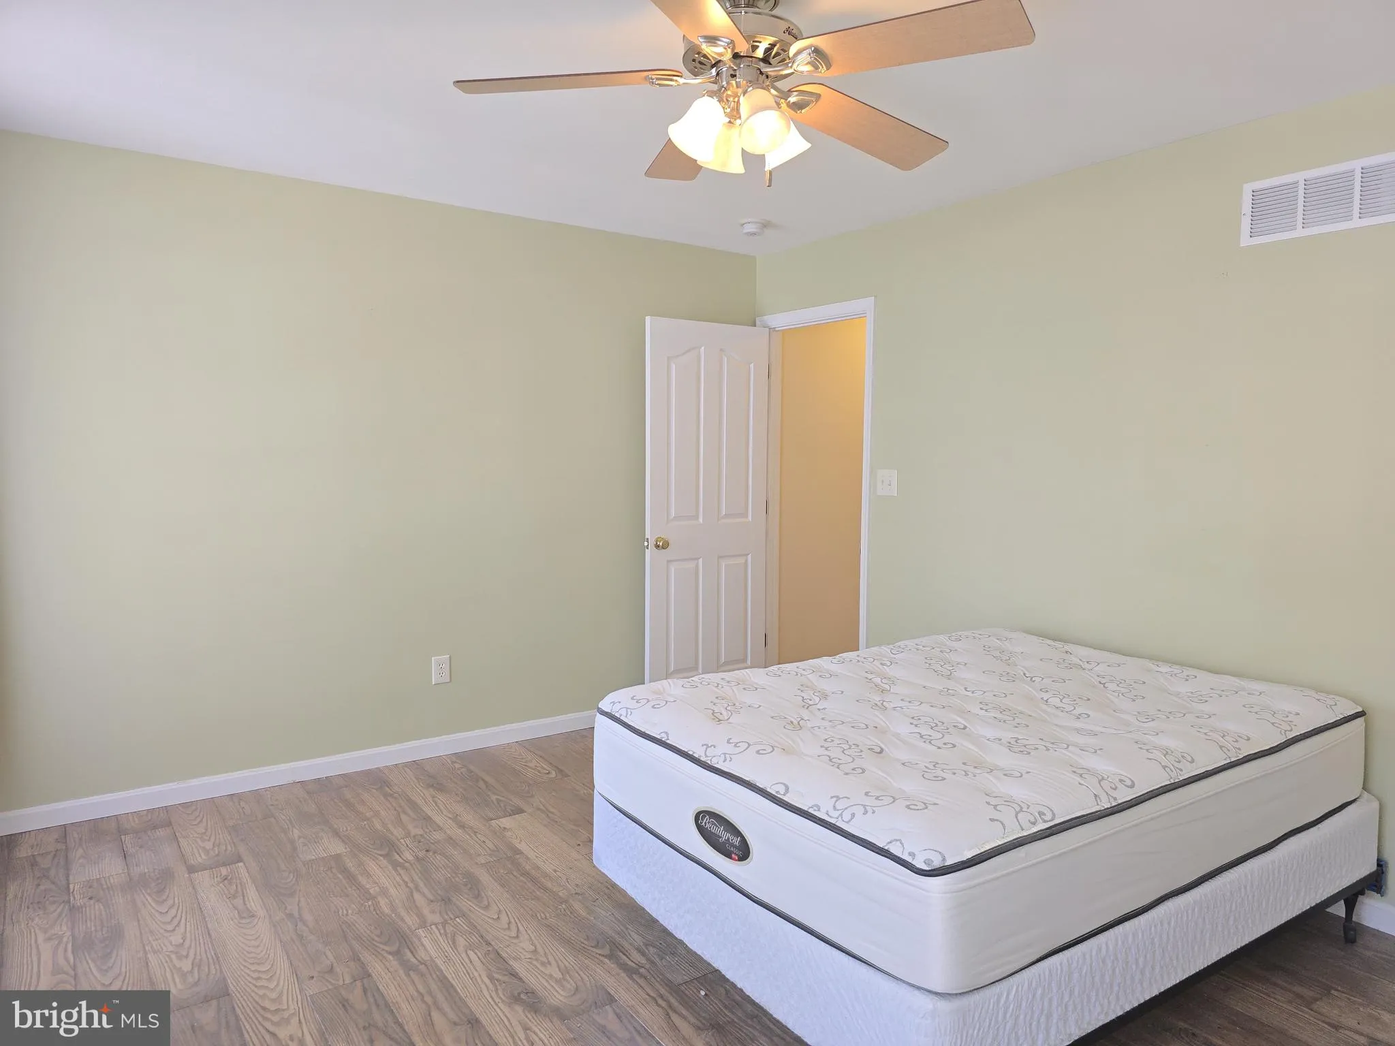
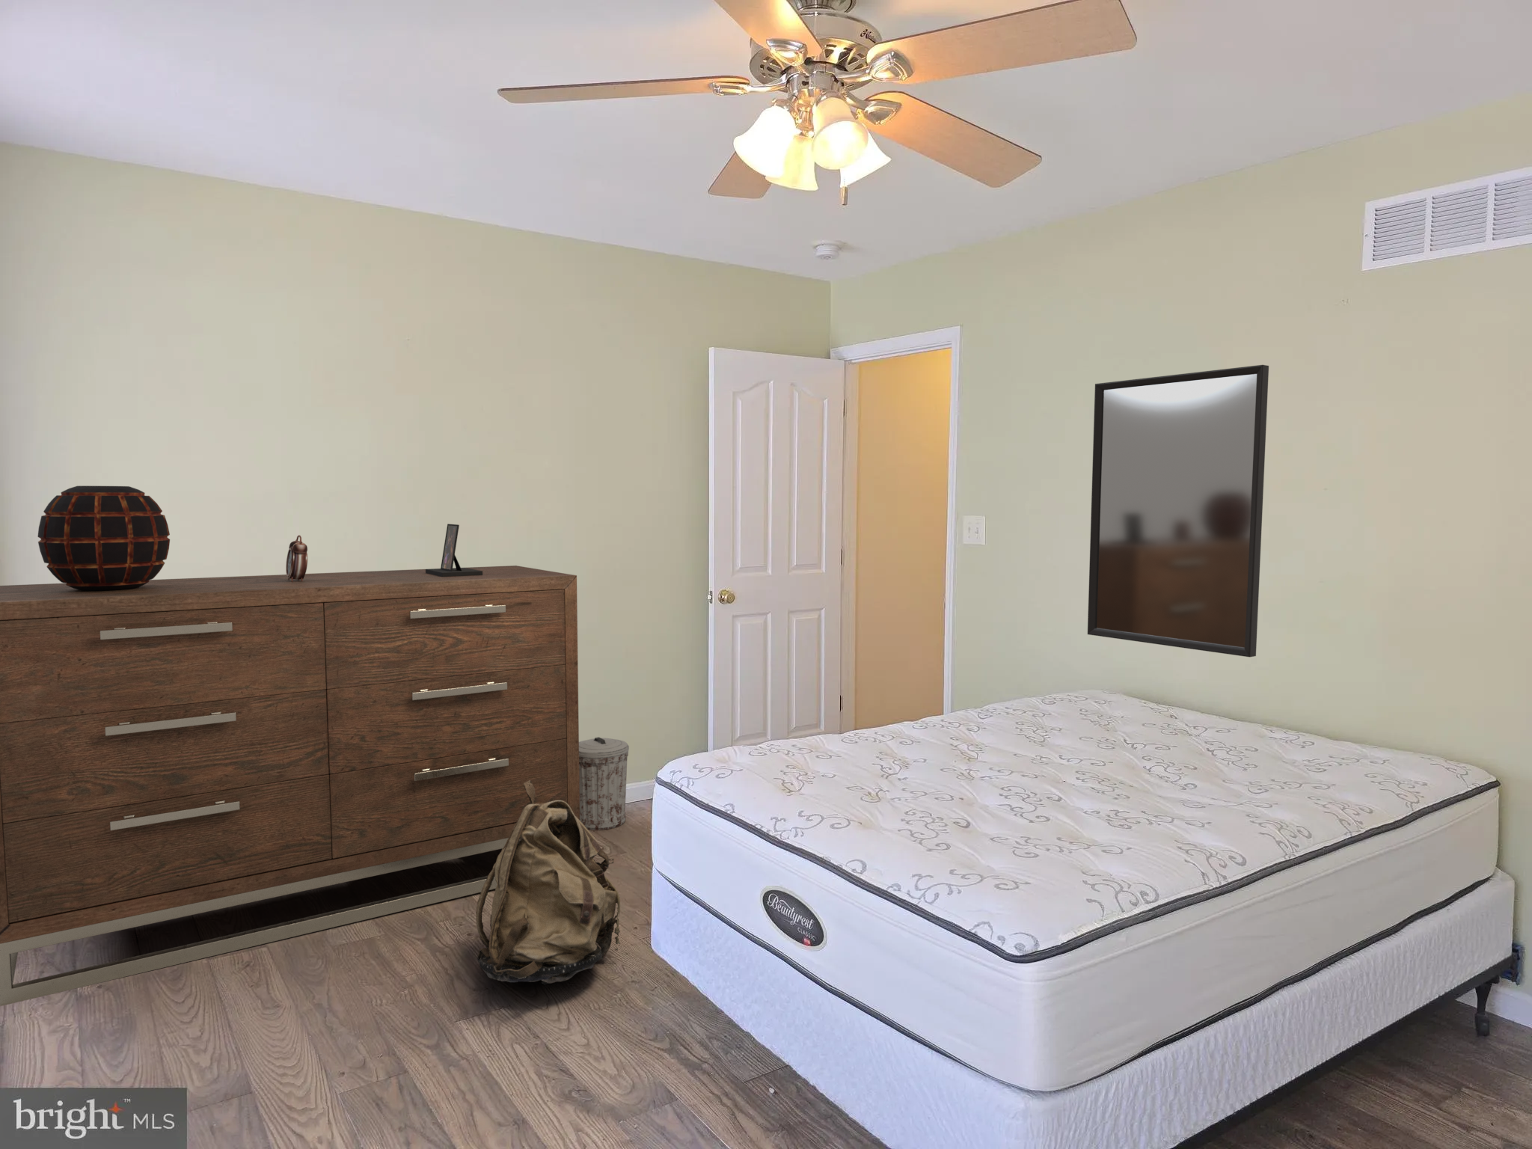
+ alarm clock (297, 558)
+ home mirror (1170, 511)
+ backpack (540, 885)
+ photo frame (452, 548)
+ trash can (600, 780)
+ decorative vase (105, 536)
+ dresser (310, 741)
